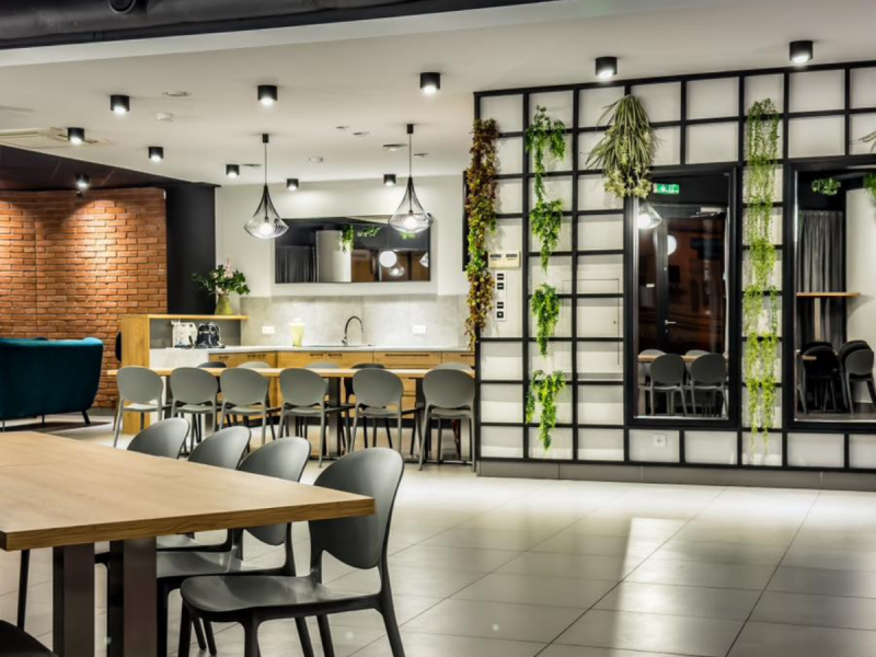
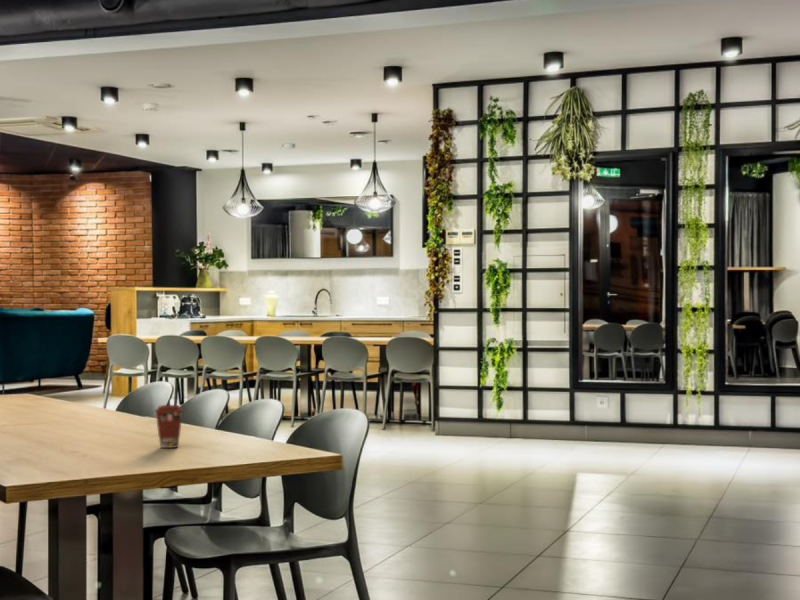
+ coffee cup (169, 426)
